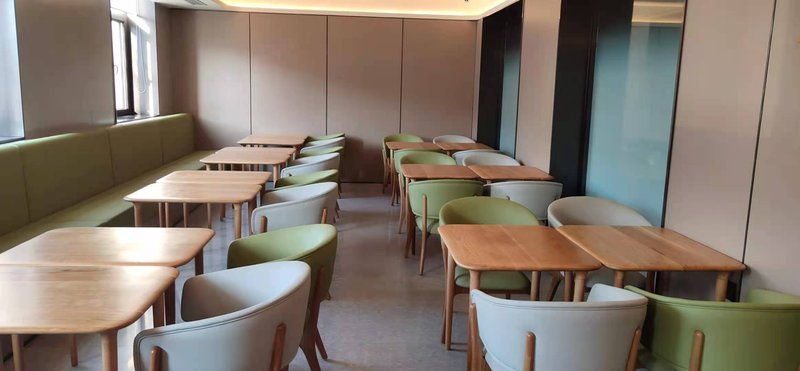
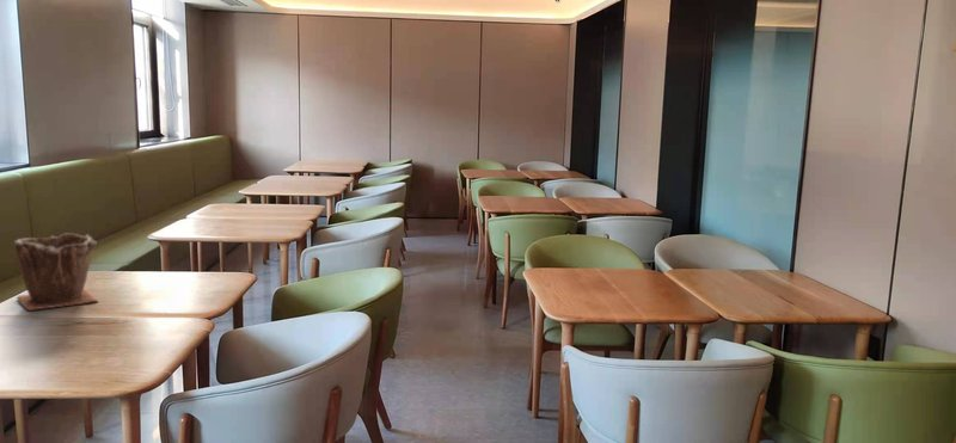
+ plant pot (55, 269)
